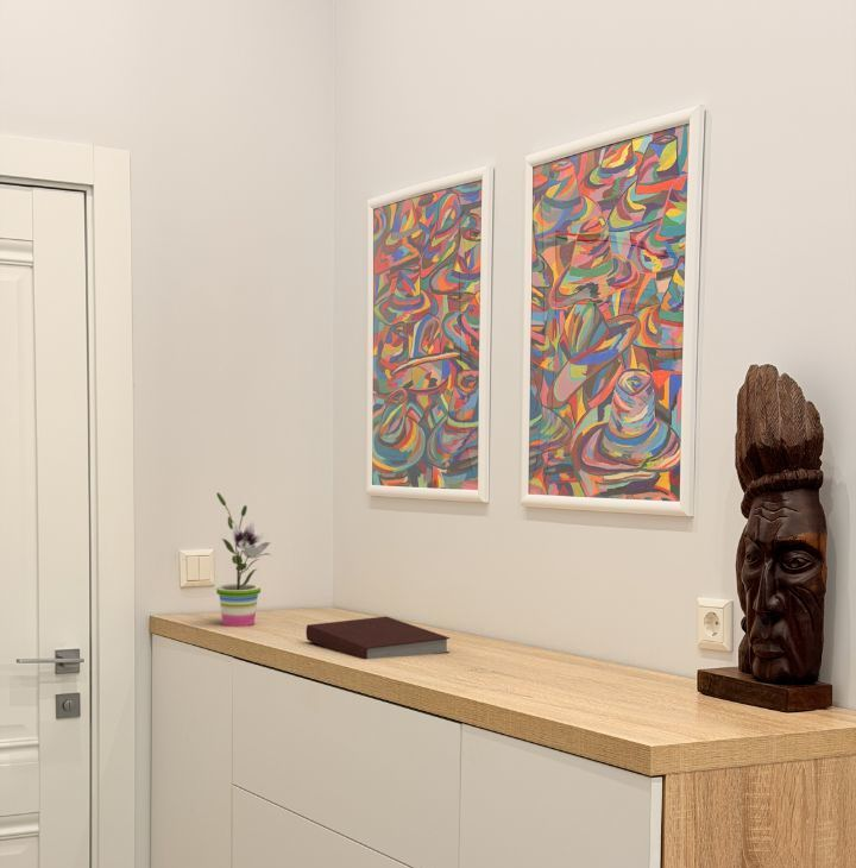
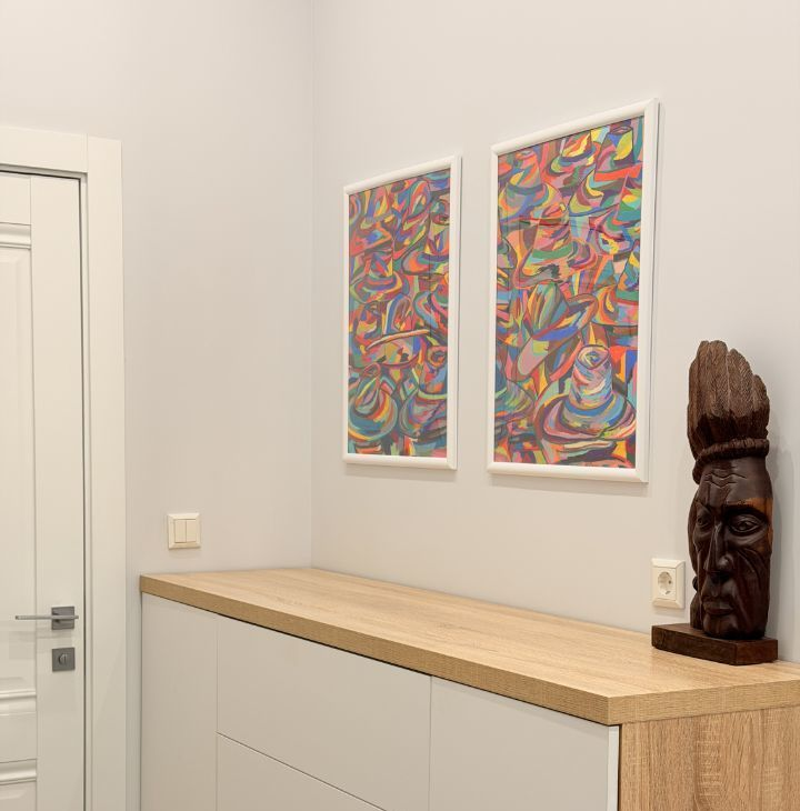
- potted plant (247, 558)
- notebook (376, 639)
